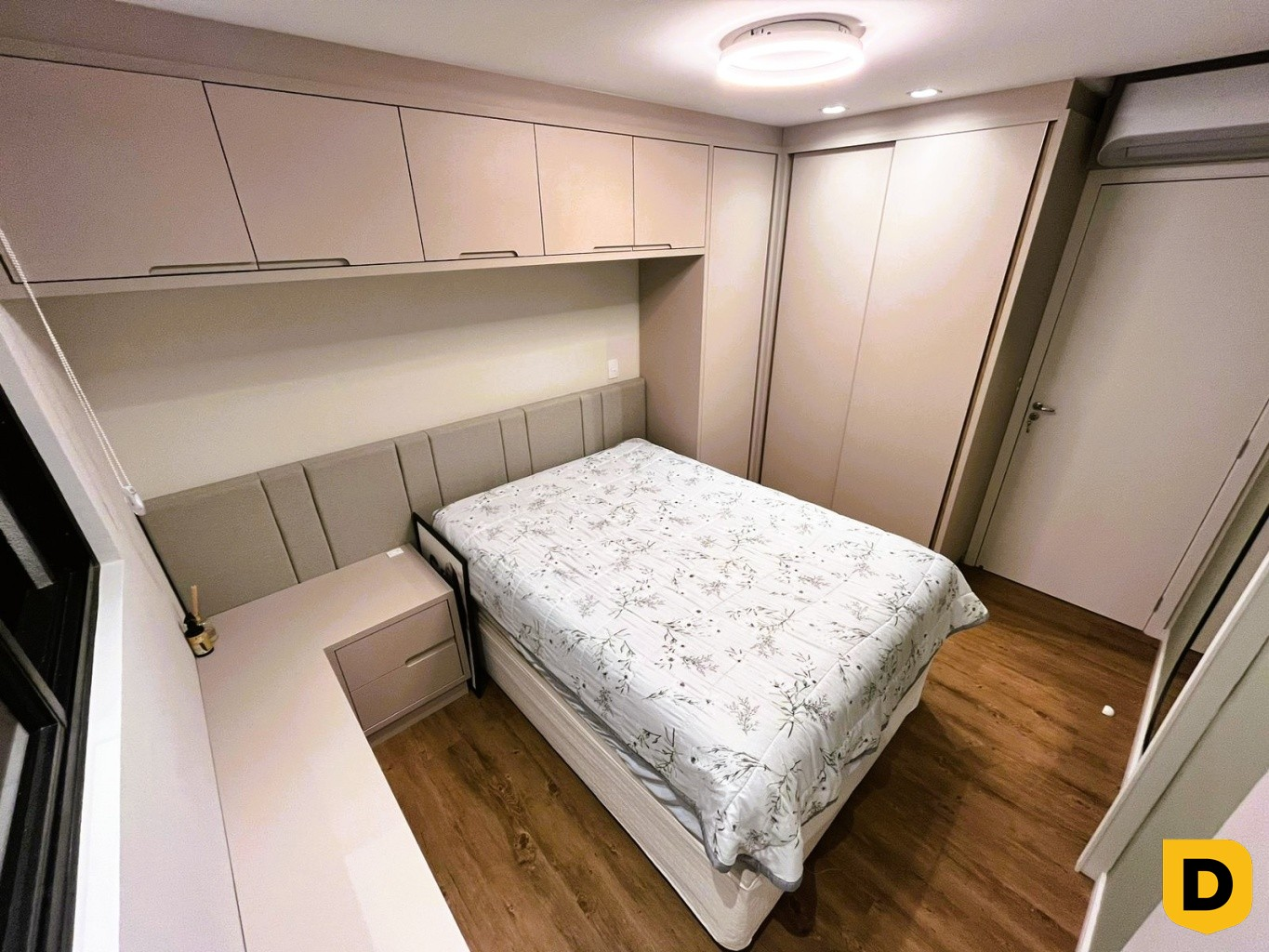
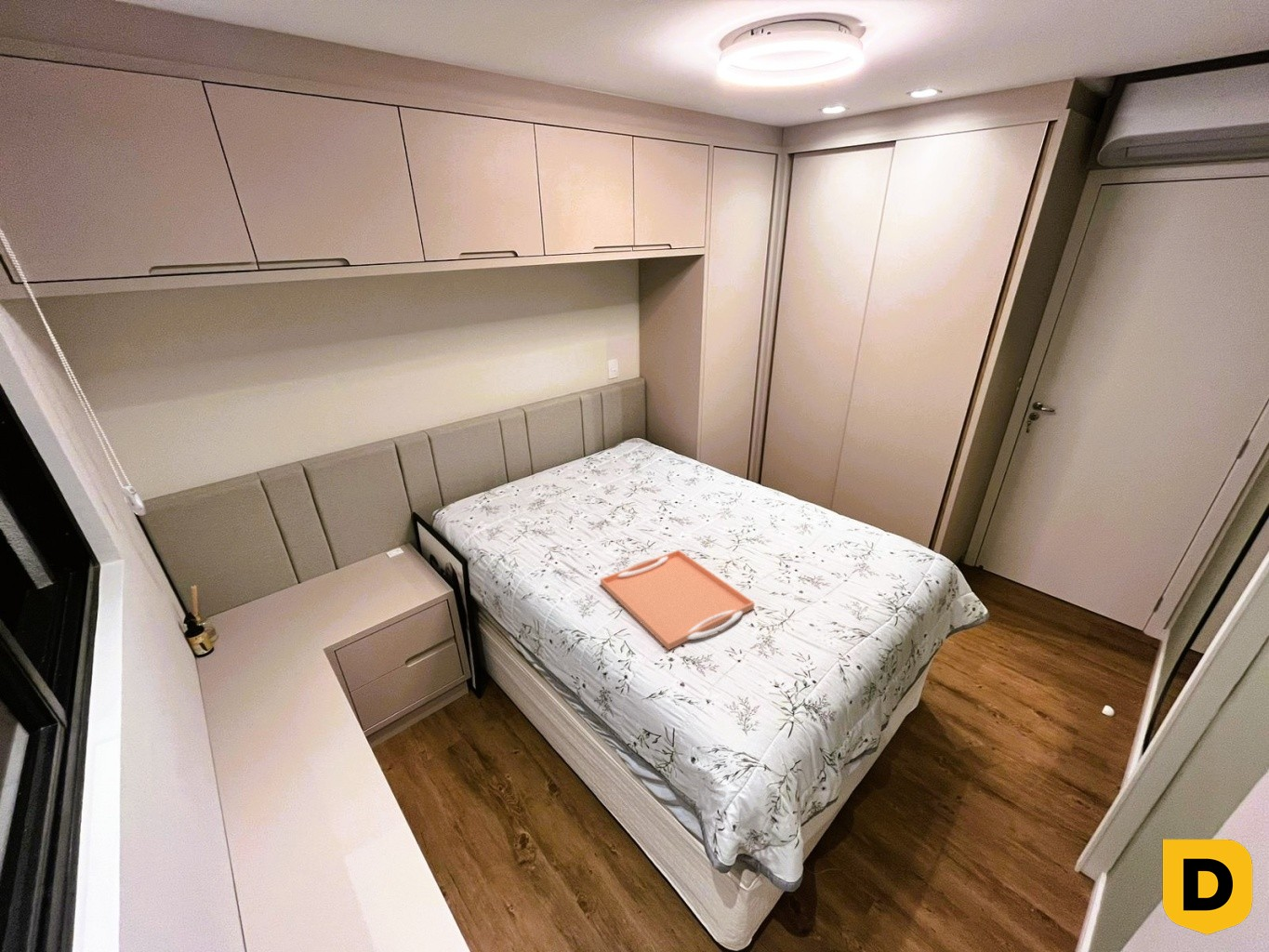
+ serving tray (674, 593)
